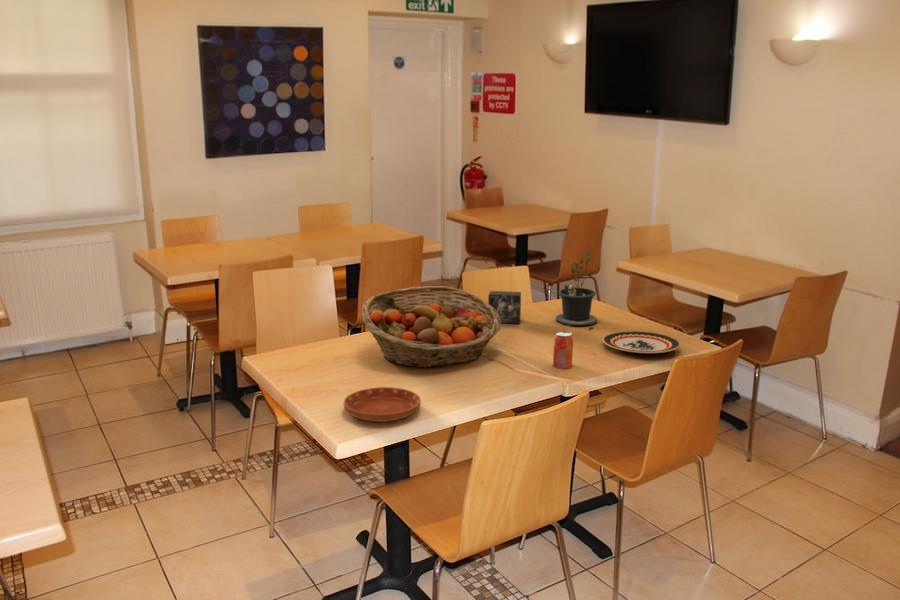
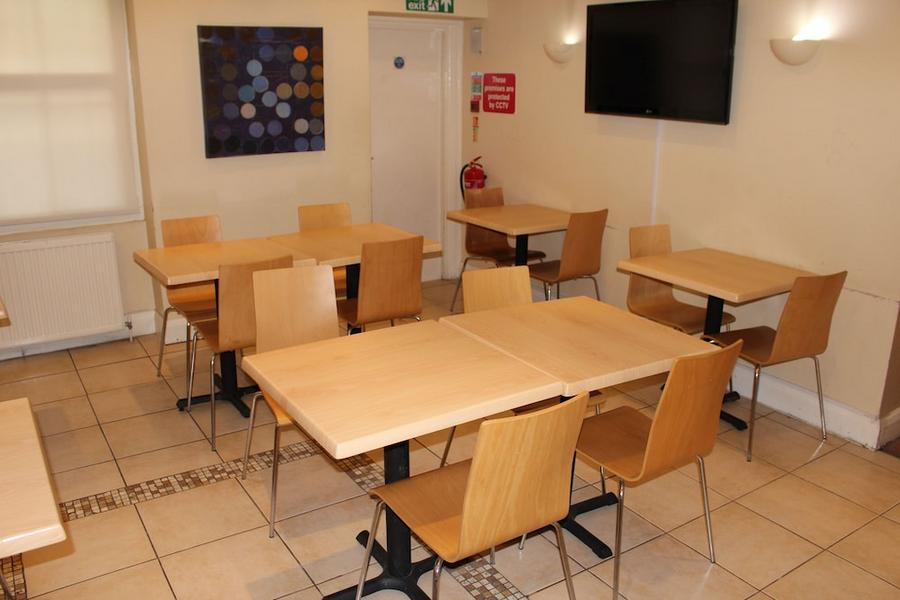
- small box (504, 307)
- saucer (382, 405)
- potted plant (577, 287)
- fruit basket (431, 325)
- beverage can (563, 350)
- plate (640, 344)
